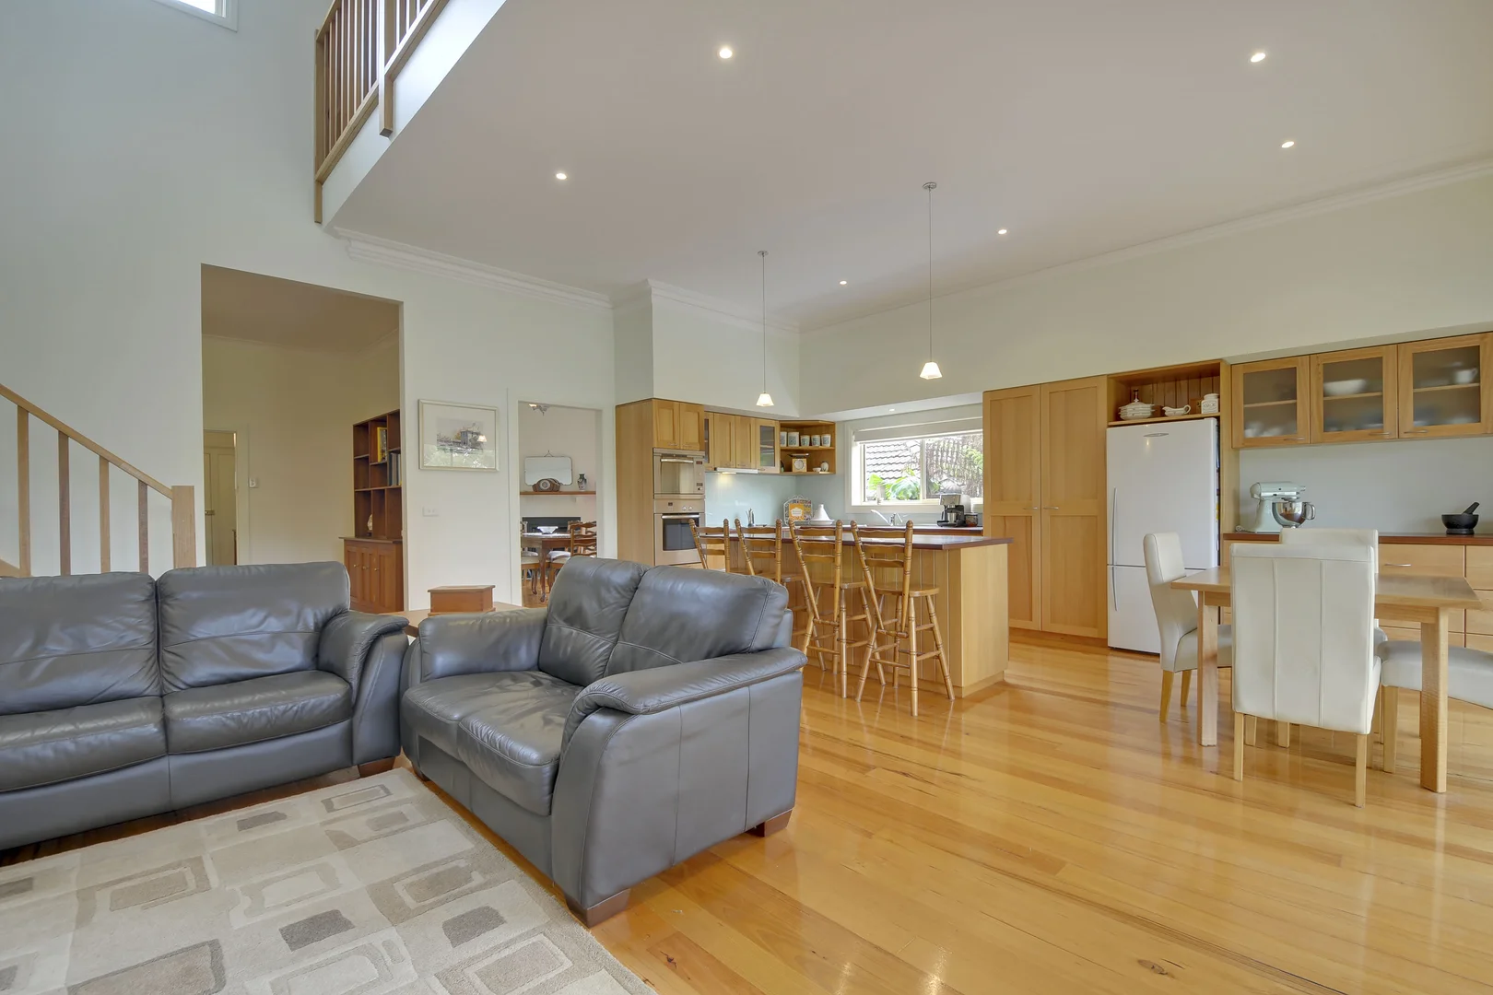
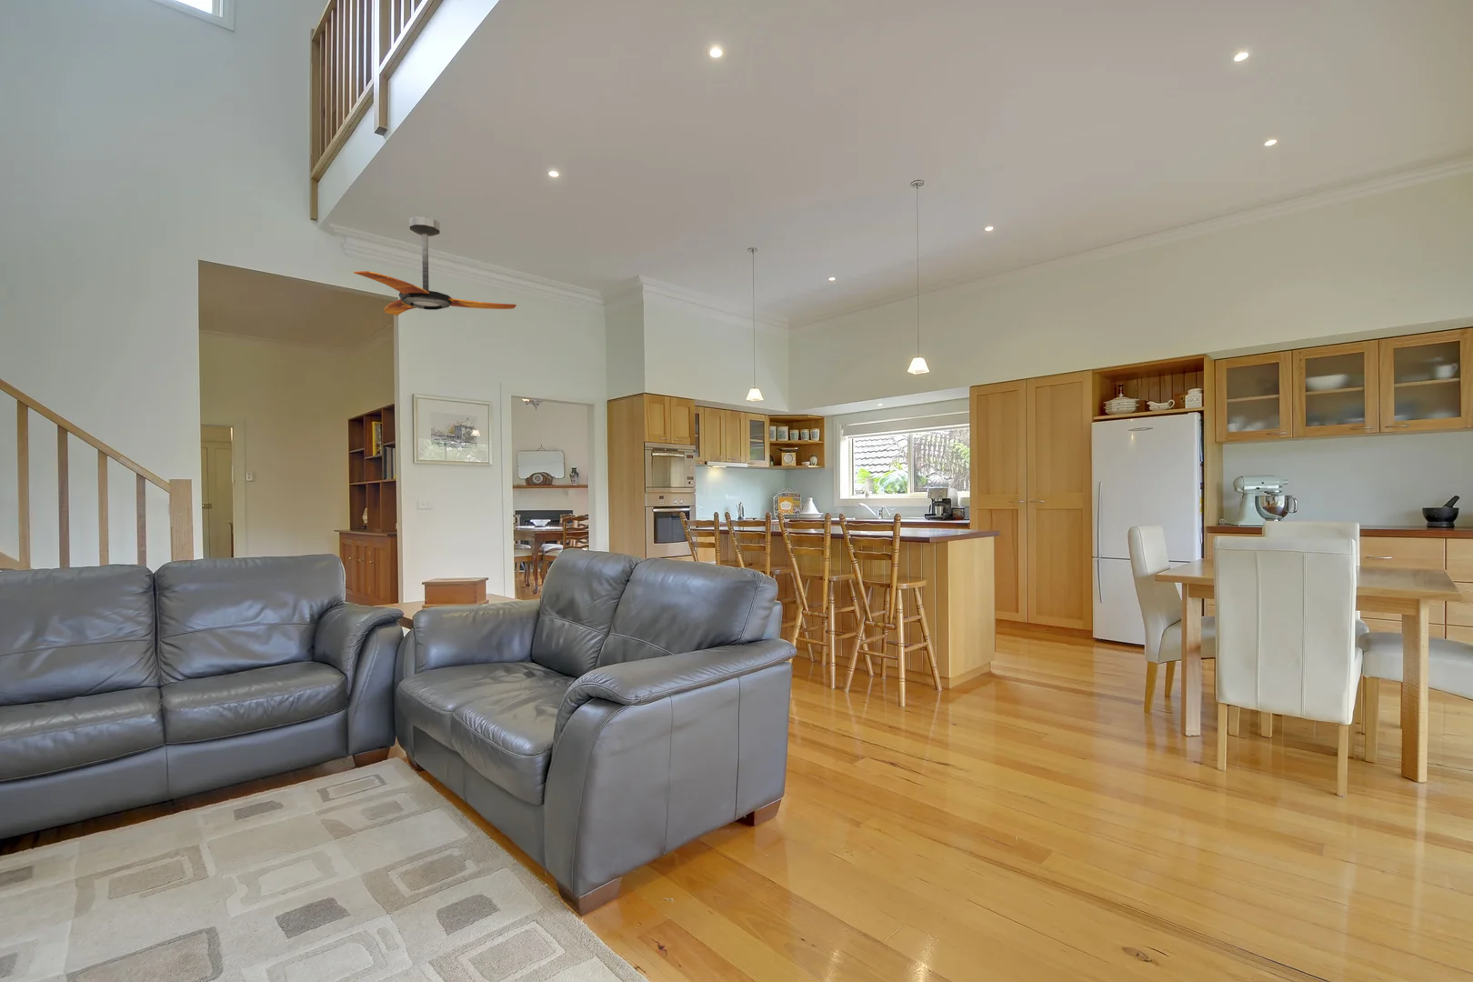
+ ceiling fan (427, 266)
